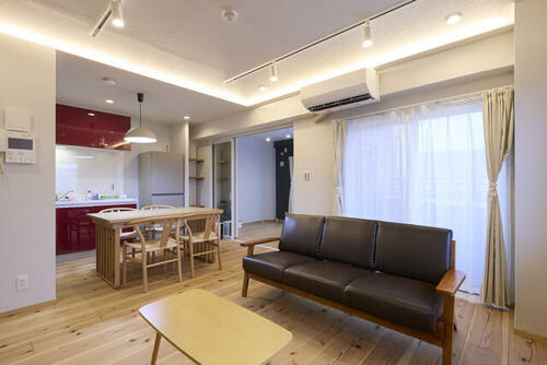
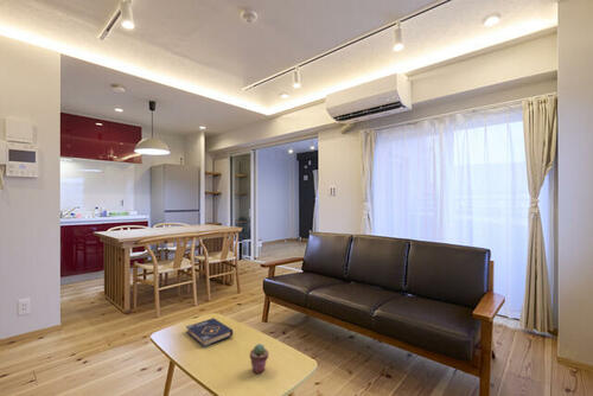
+ book (209, 331)
+ potted succulent (259, 357)
